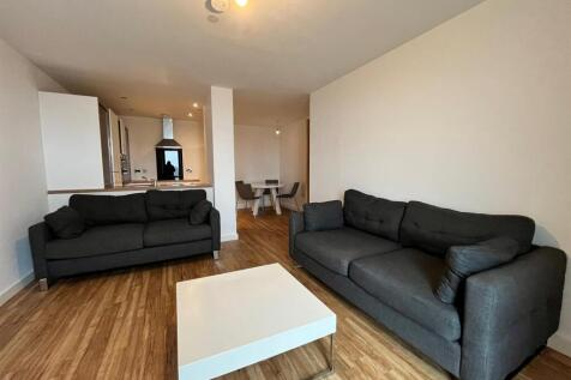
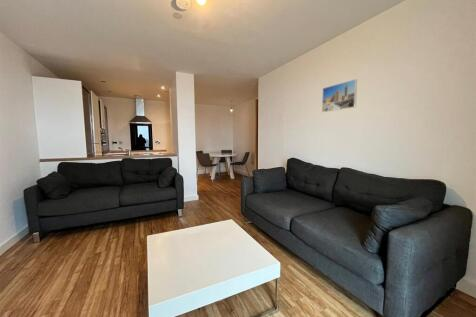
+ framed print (338, 97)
